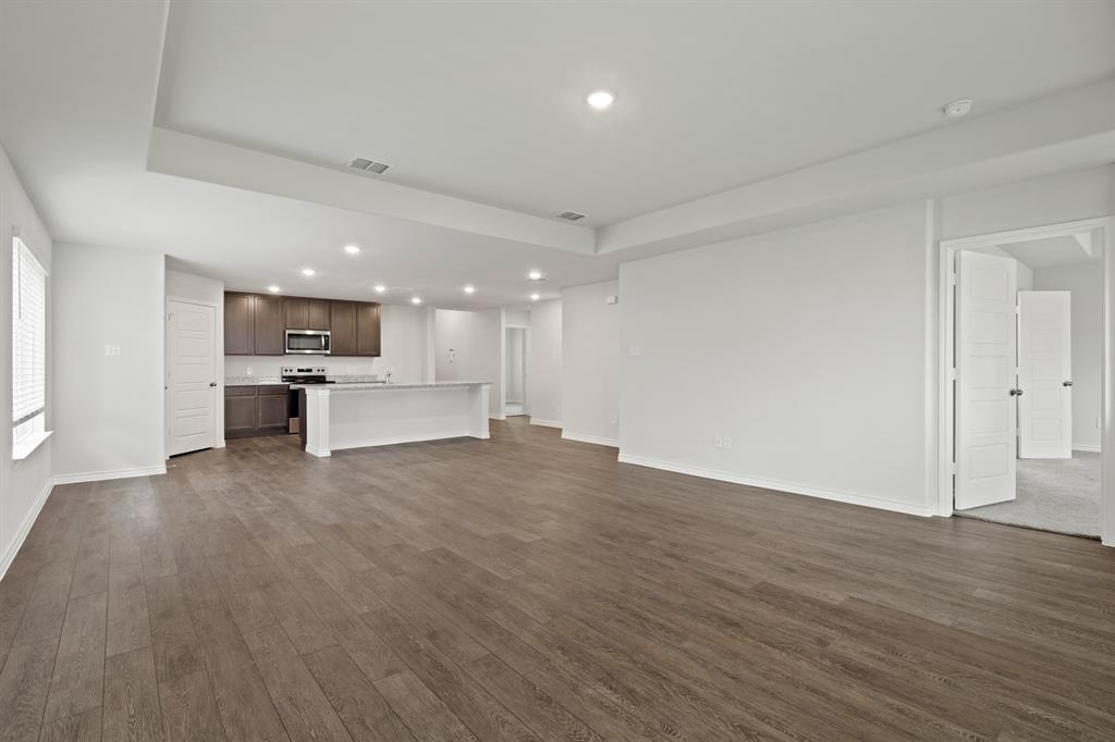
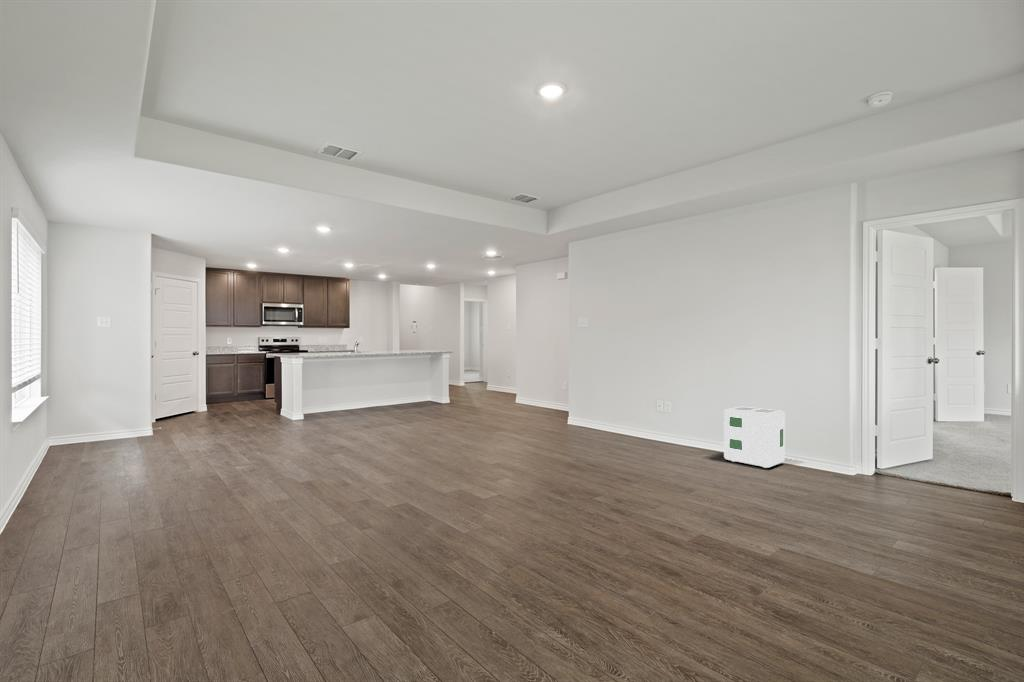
+ air purifier (754, 436)
